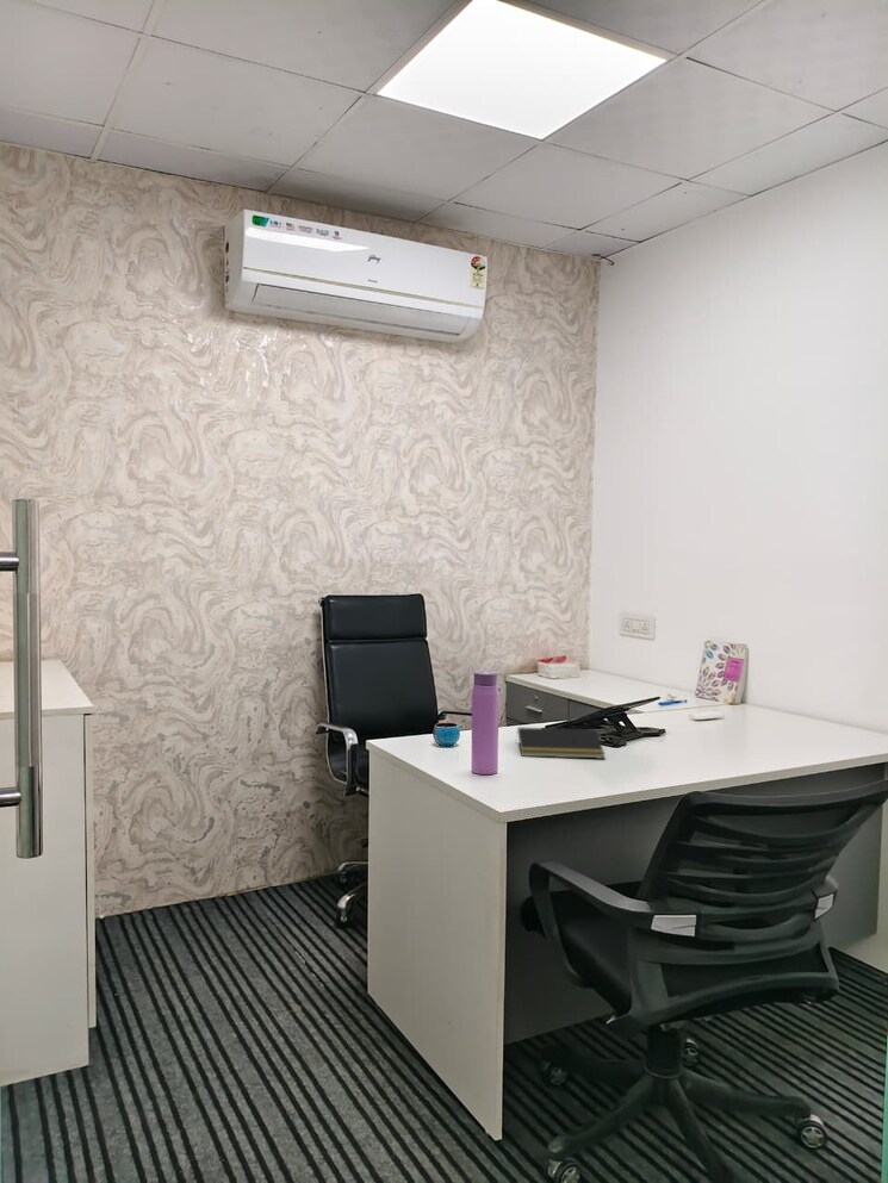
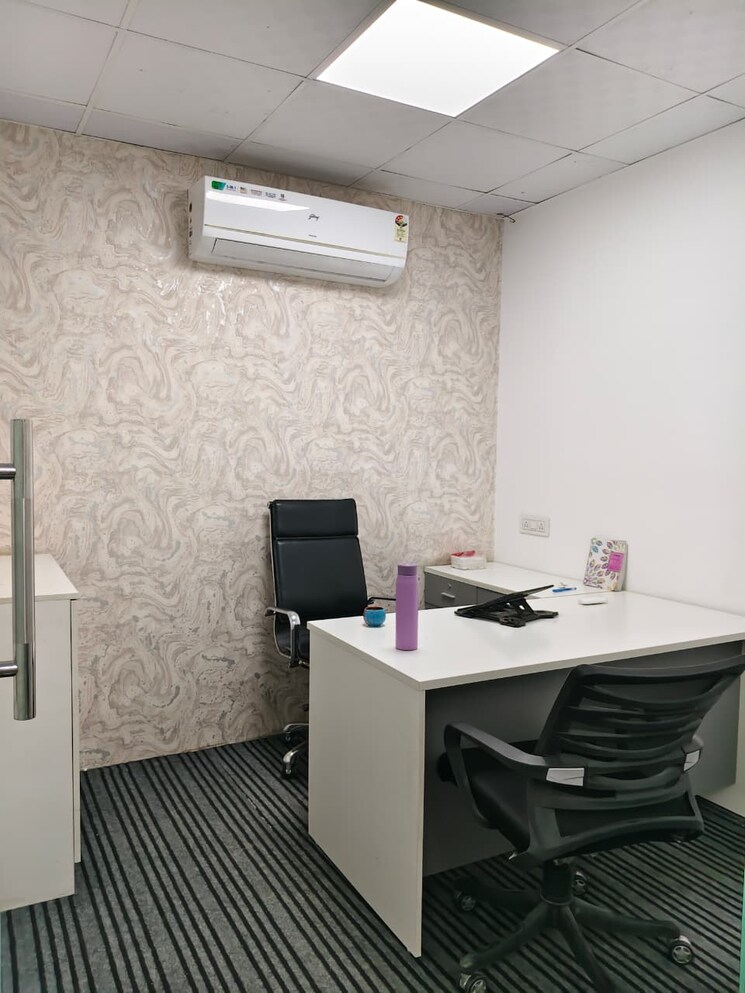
- notepad (559, 742)
